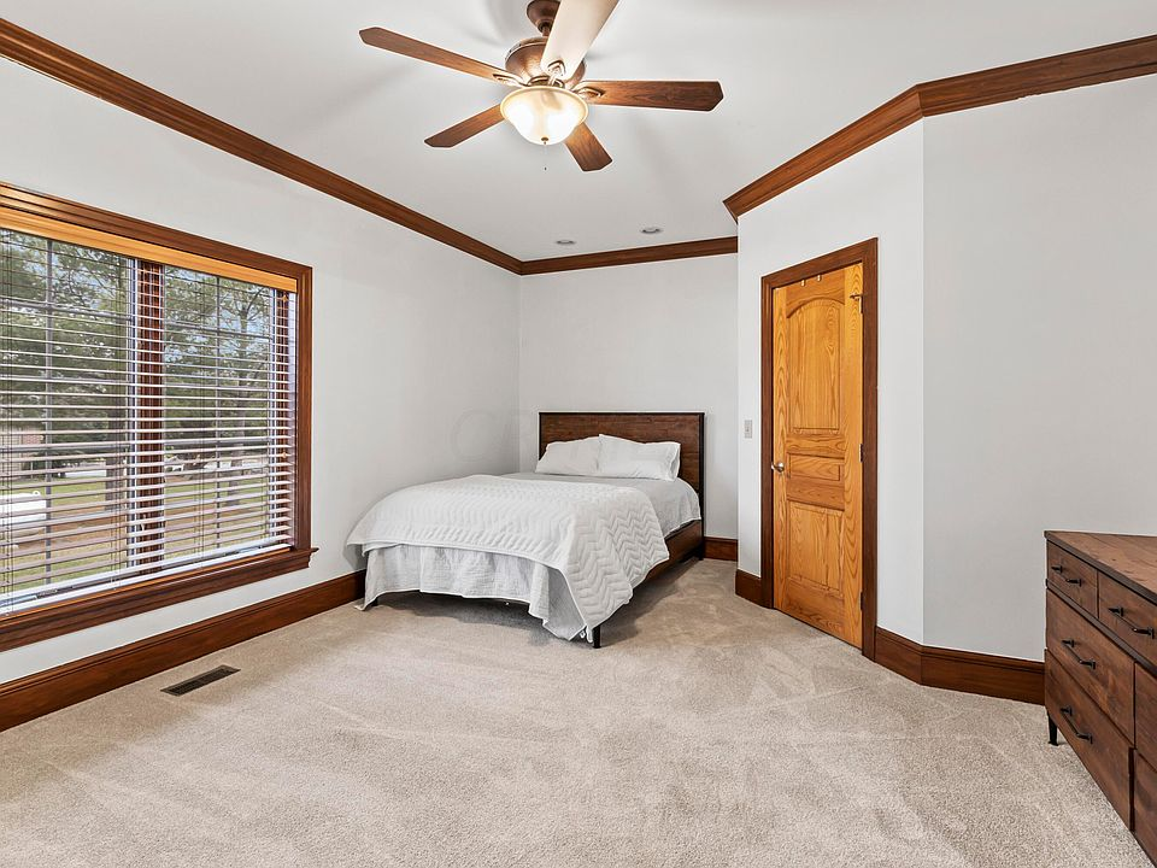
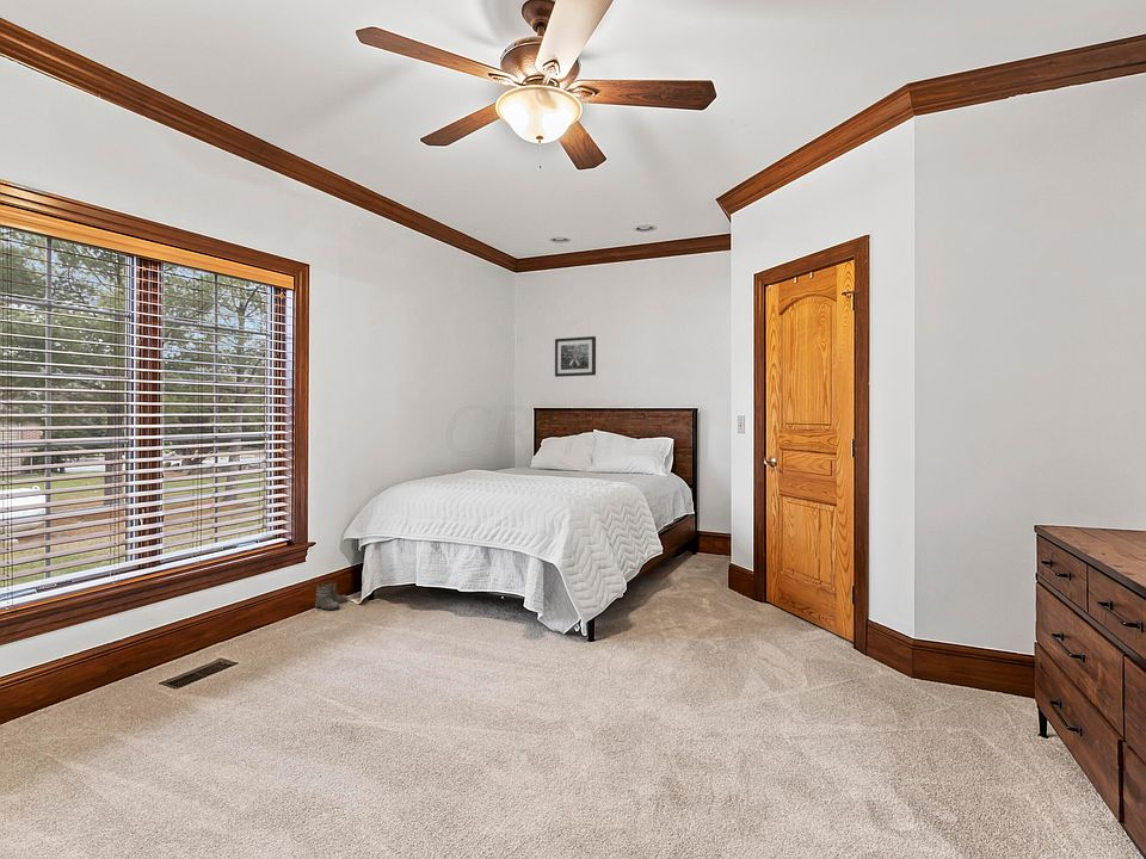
+ boots (331, 594)
+ wall art (574, 357)
